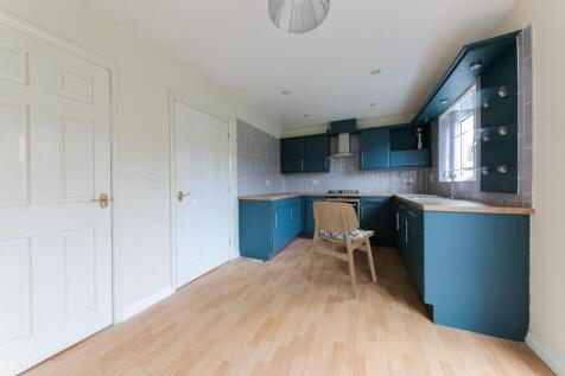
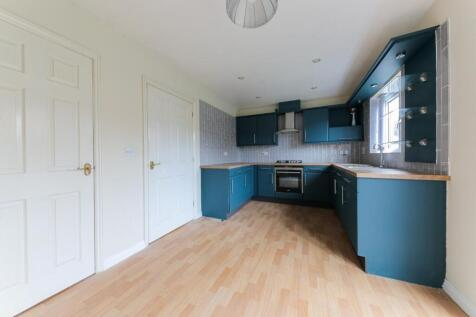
- dining chair (341, 240)
